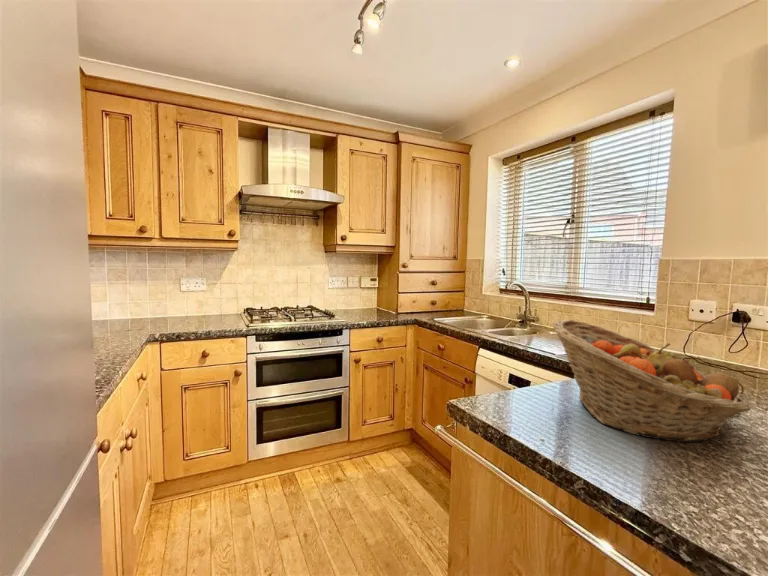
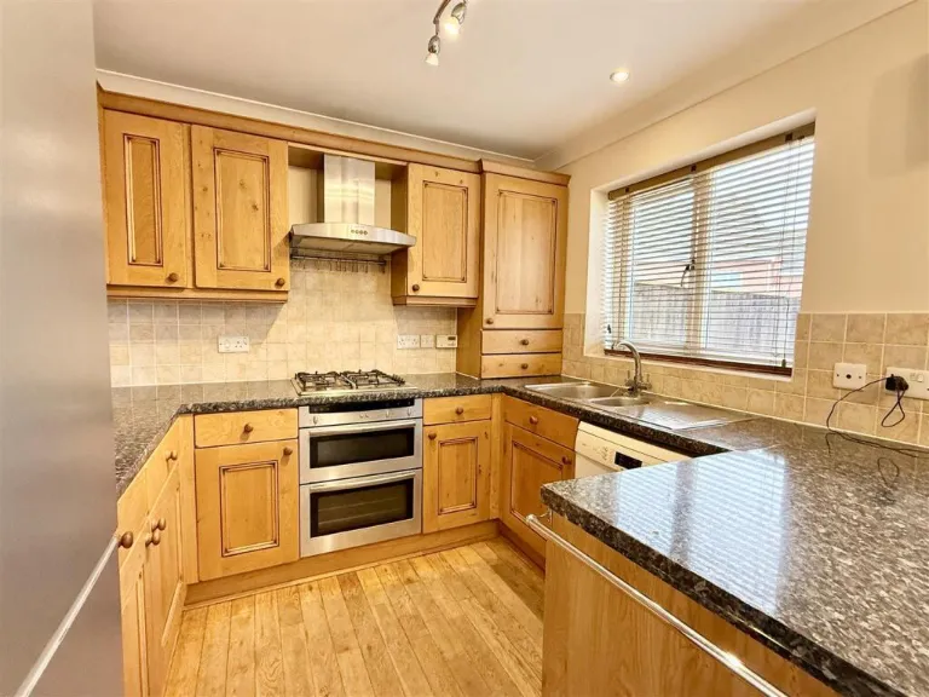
- fruit basket (635, 370)
